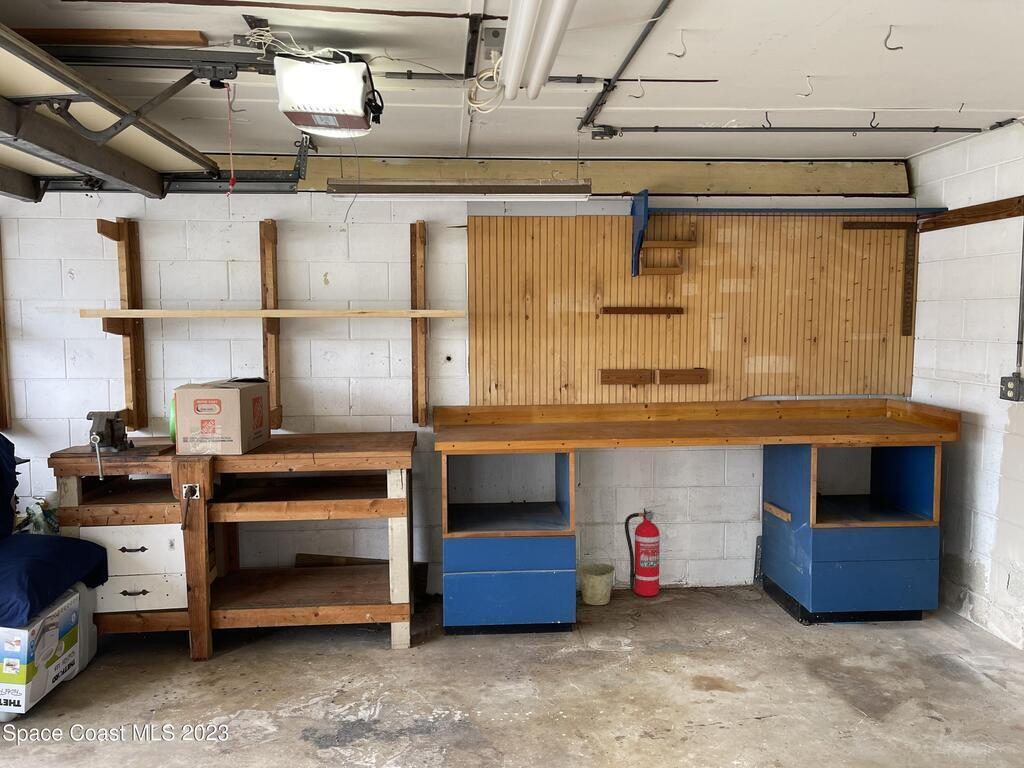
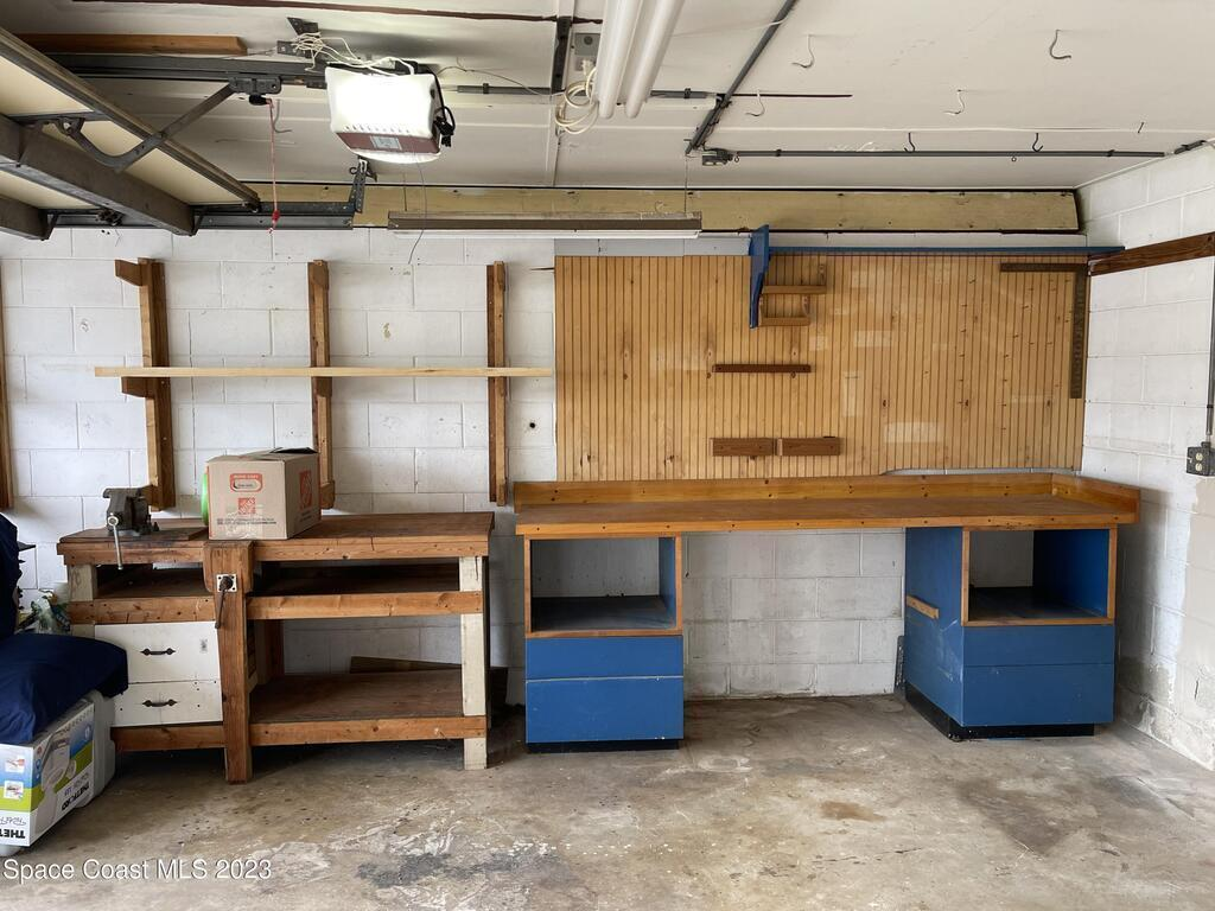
- bucket (596, 573)
- fire extinguisher (645, 549)
